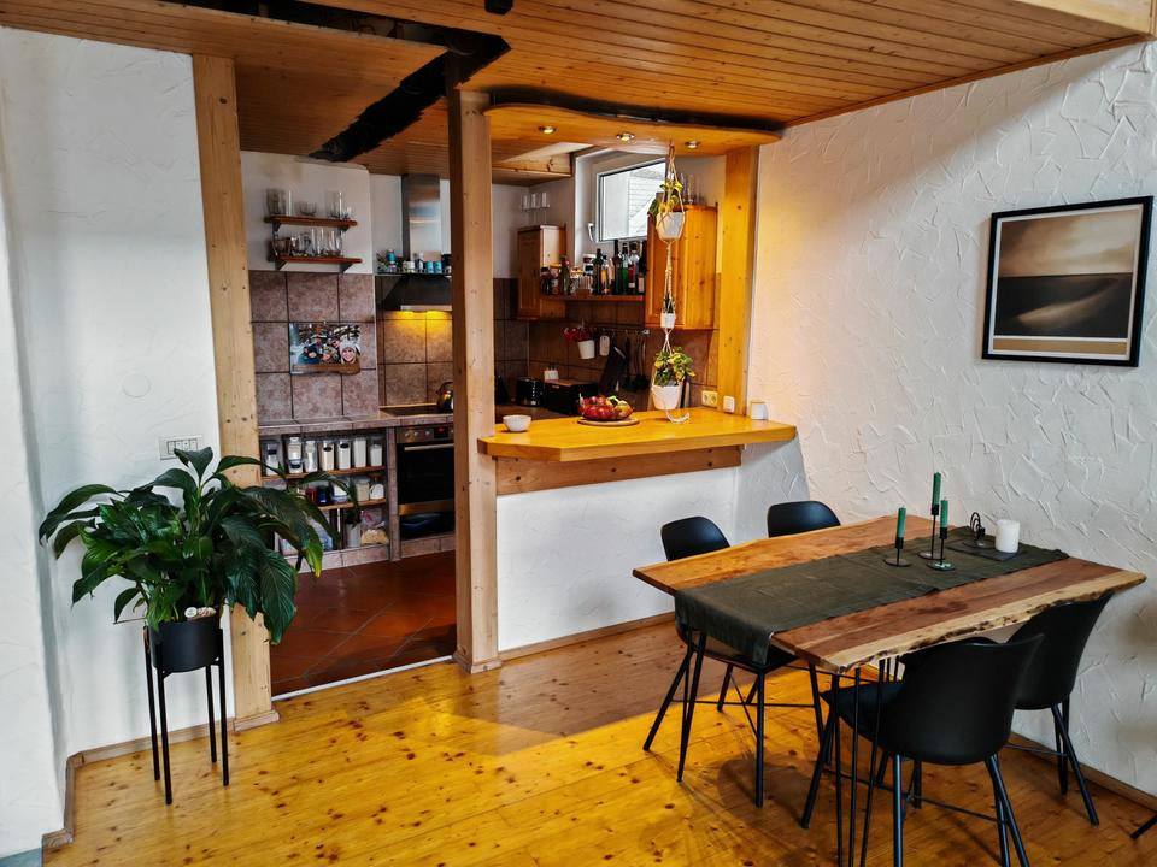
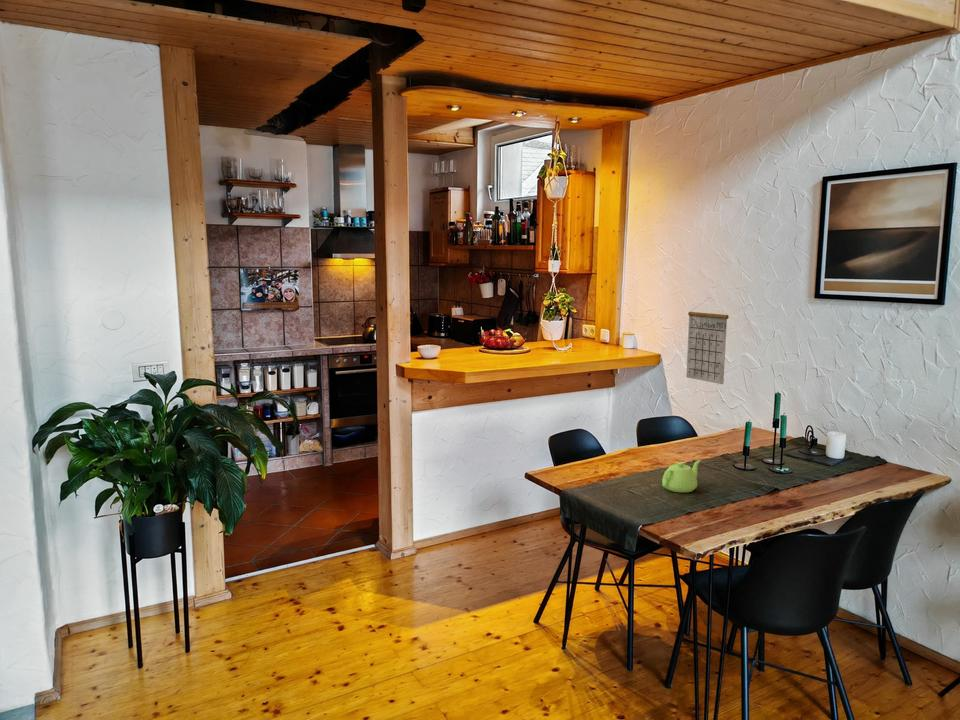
+ teapot (682, 474)
+ calendar (706, 339)
